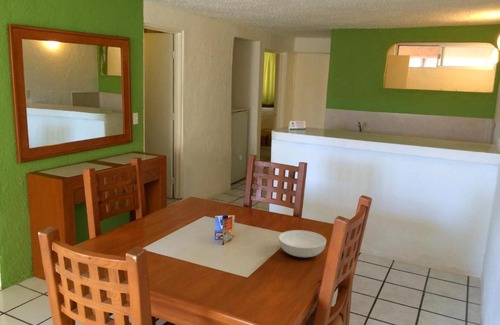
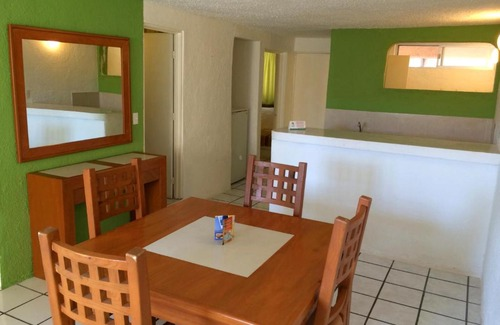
- serving bowl (301, 245)
